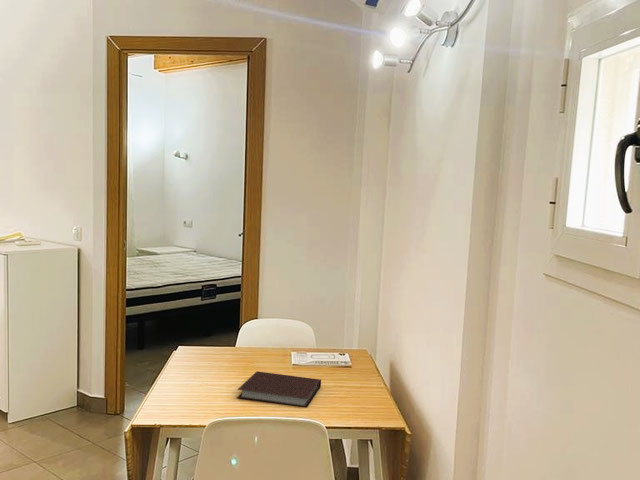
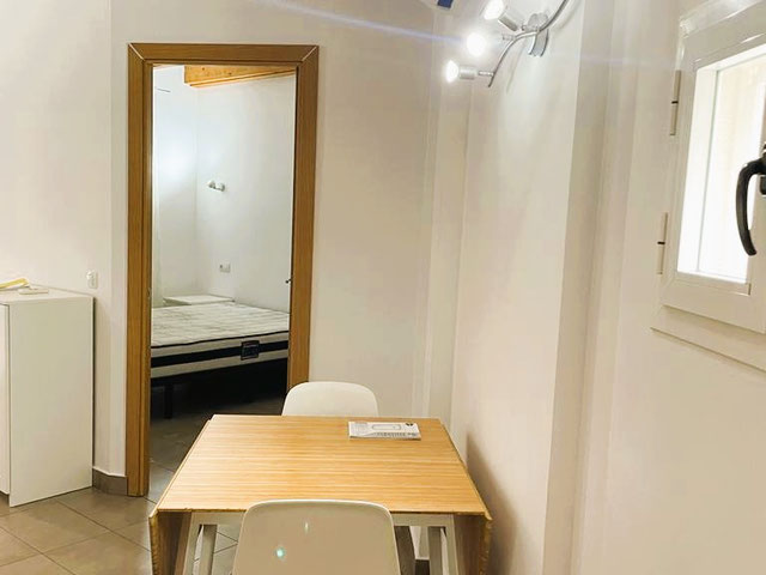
- notebook (280, 387)
